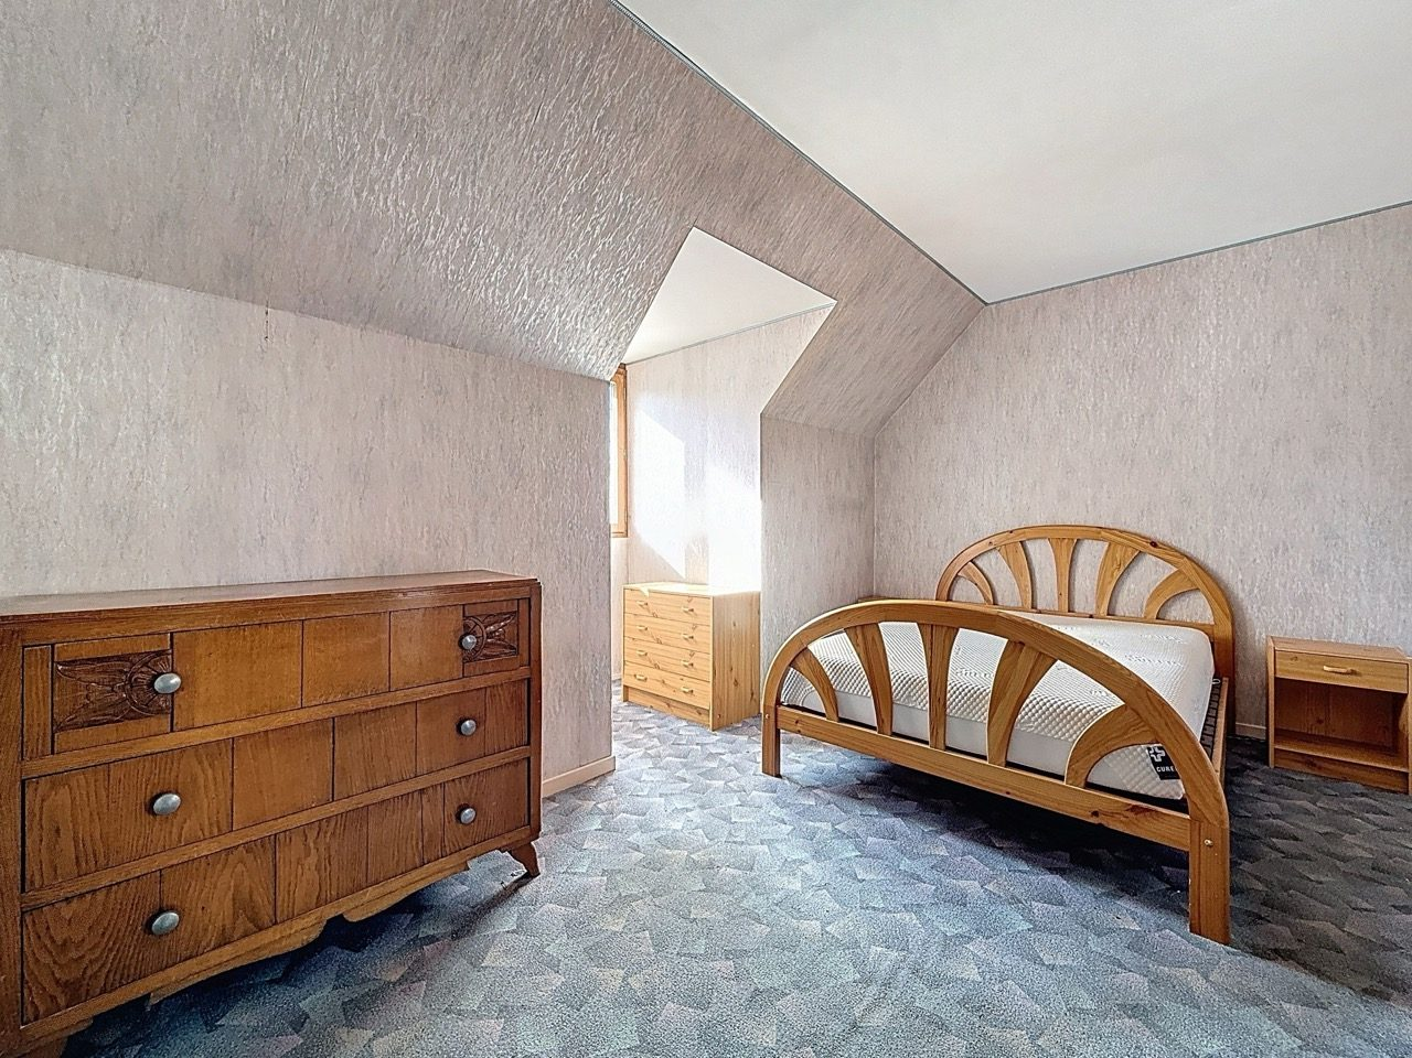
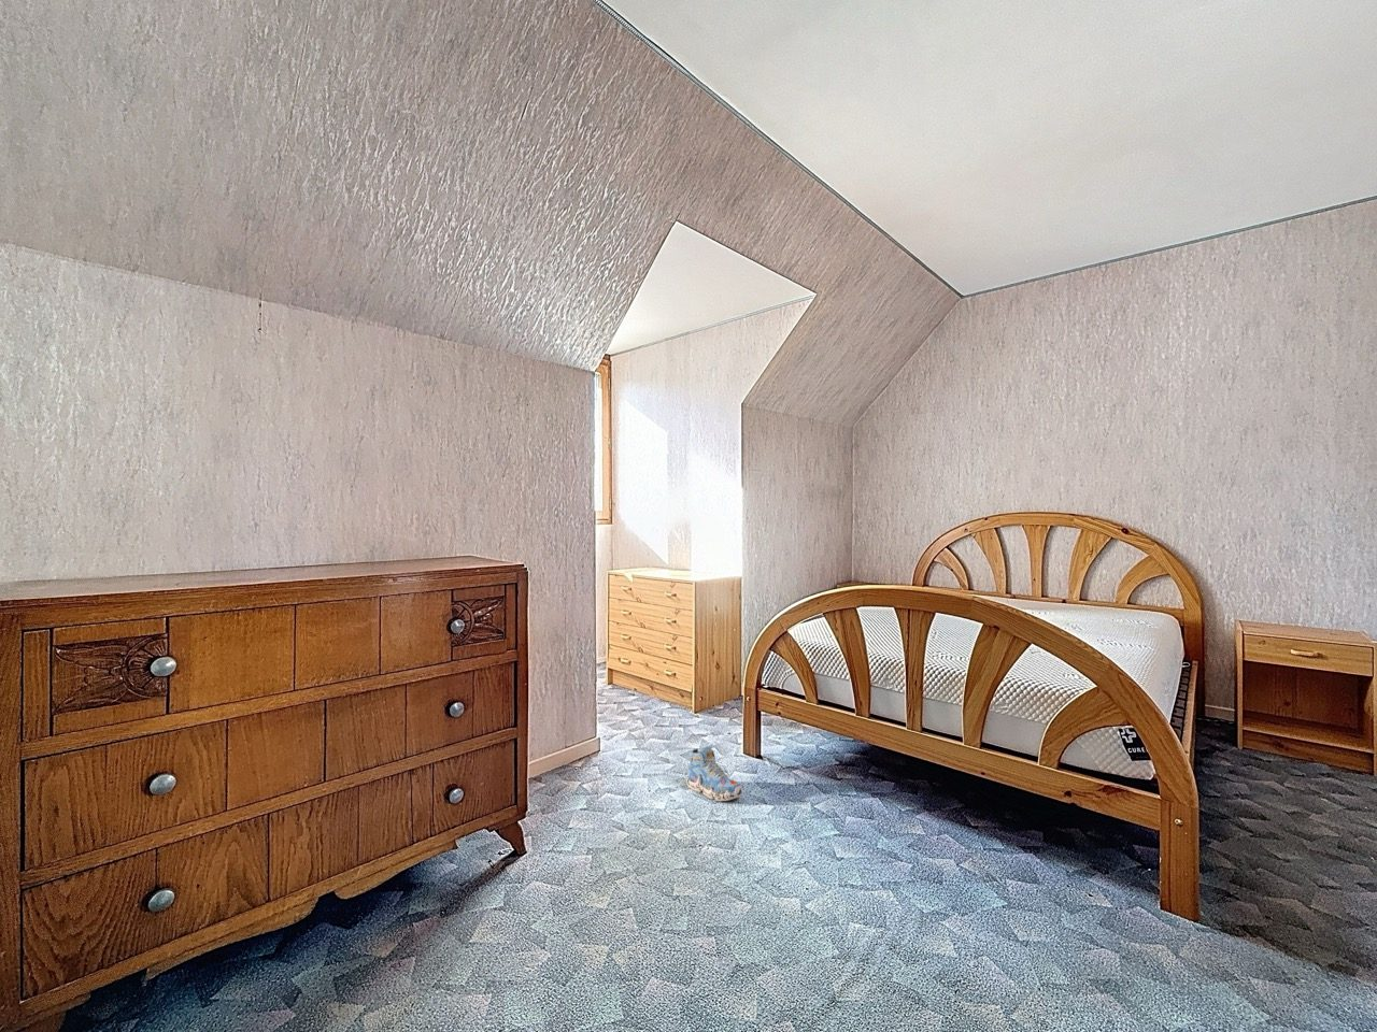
+ shoe (713, 770)
